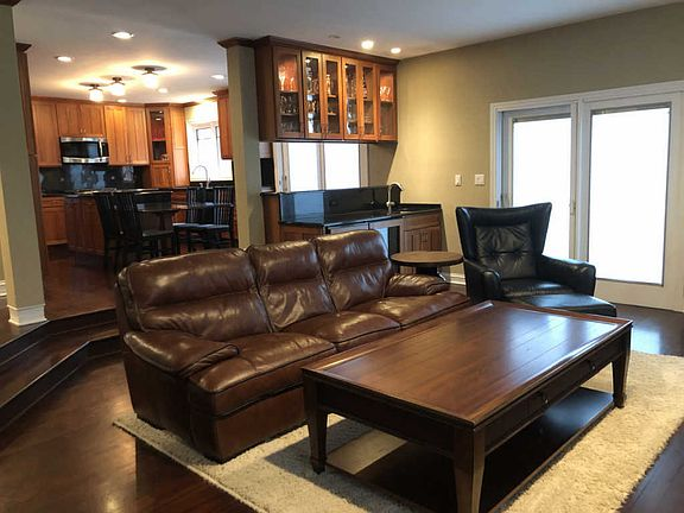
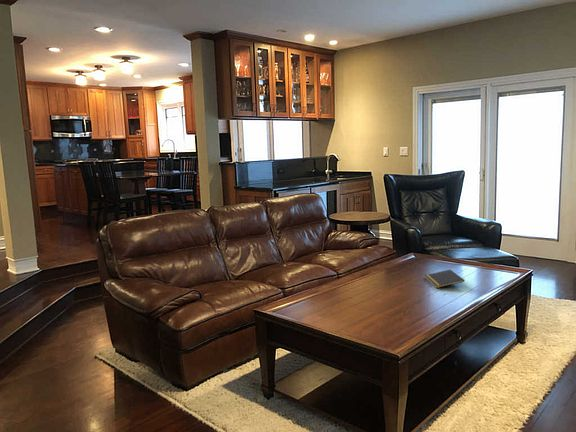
+ notepad (443, 278)
